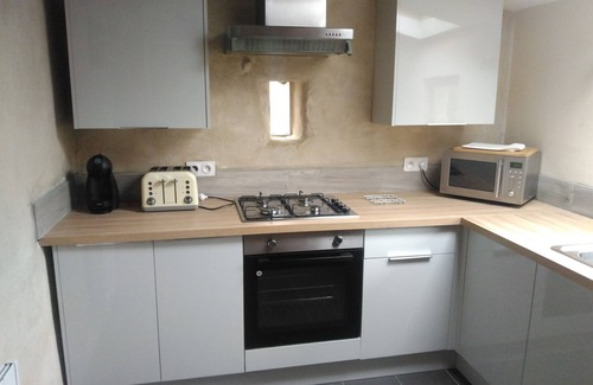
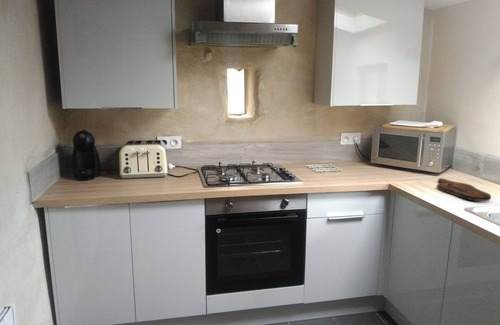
+ cutting board (456, 188)
